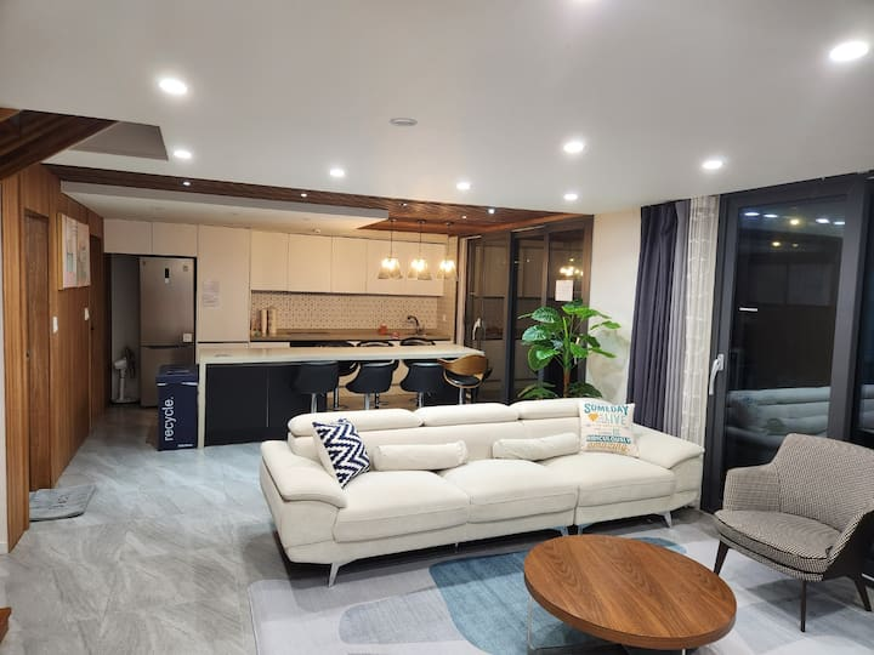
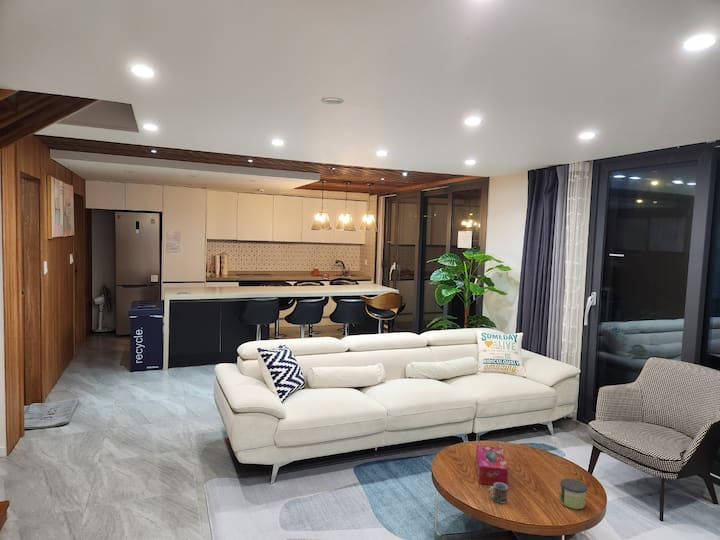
+ candle (573, 494)
+ cup (497, 492)
+ tissue box (490, 464)
